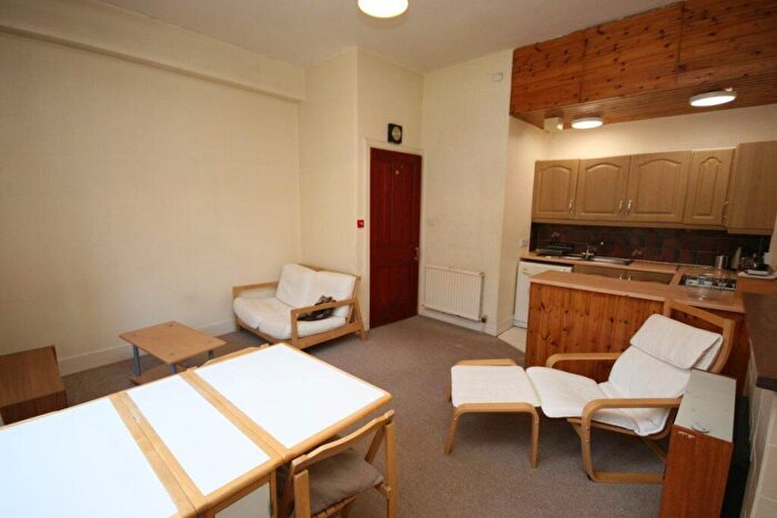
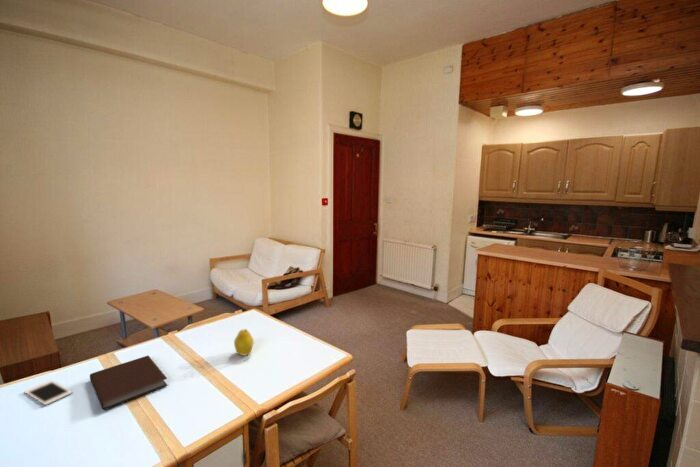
+ notebook (128, 379)
+ cell phone (48, 392)
+ fruit (244, 341)
